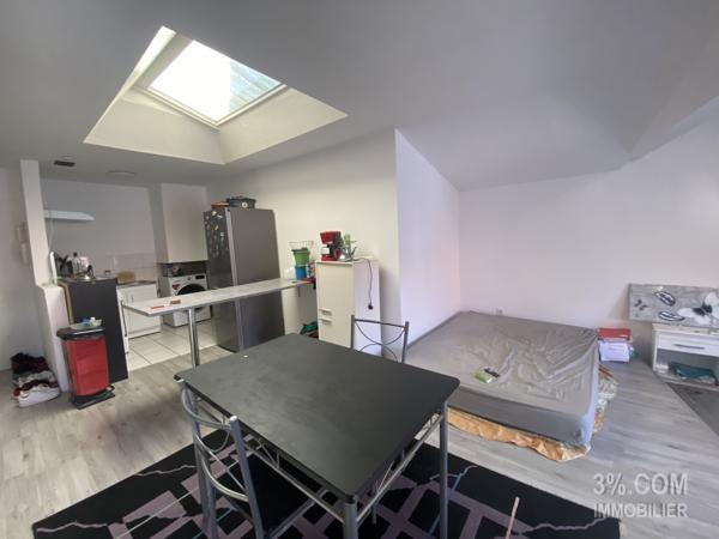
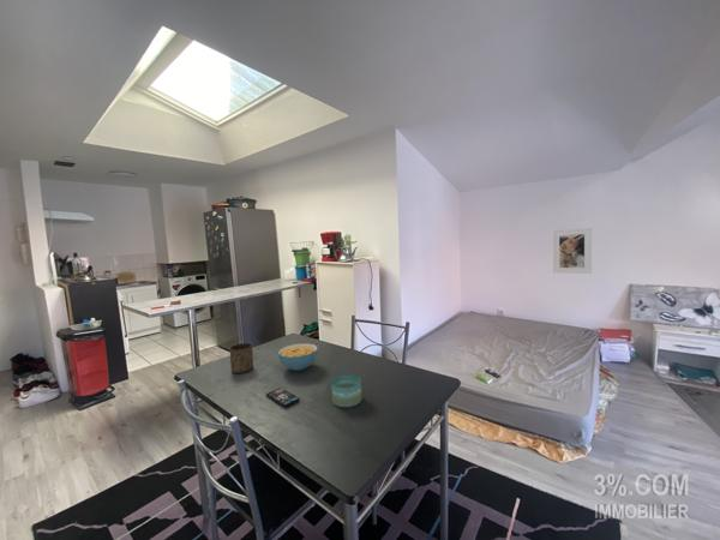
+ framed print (571, 251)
+ cereal bowl (298, 359)
+ cup (241, 358)
+ candle (347, 390)
+ smartphone (282, 396)
